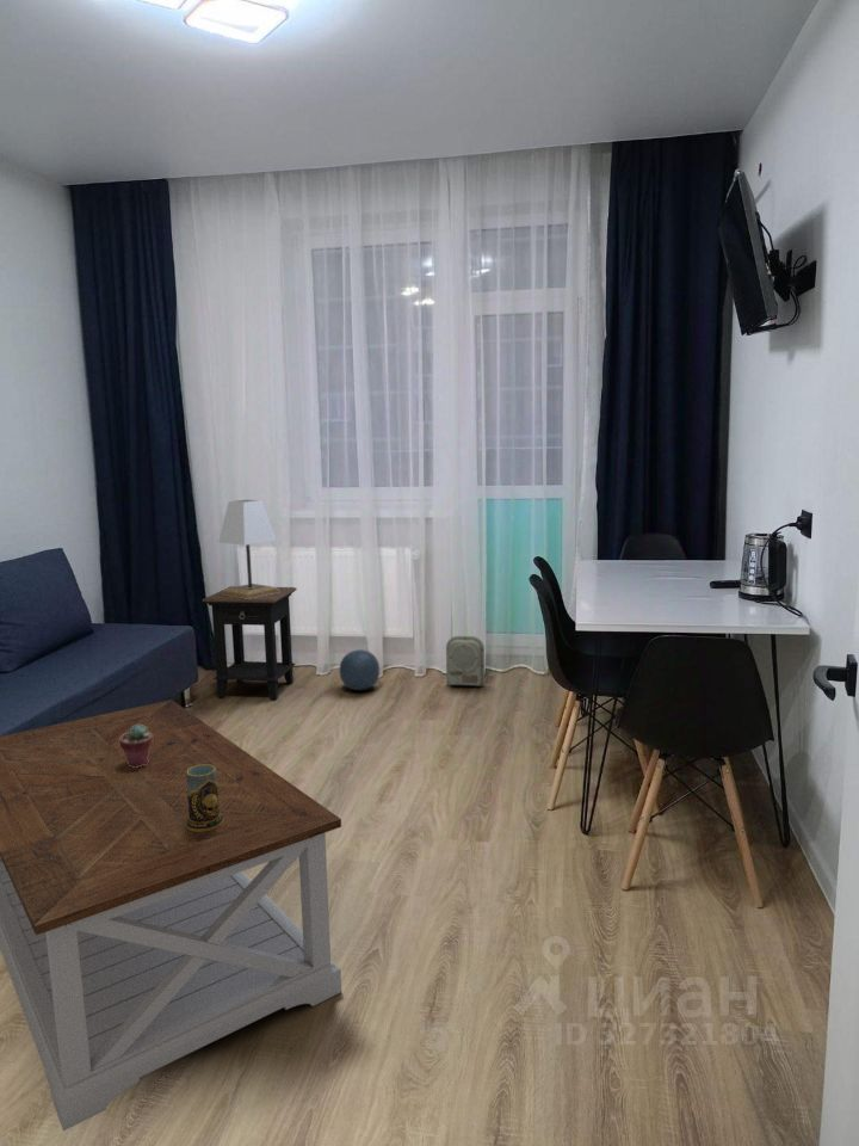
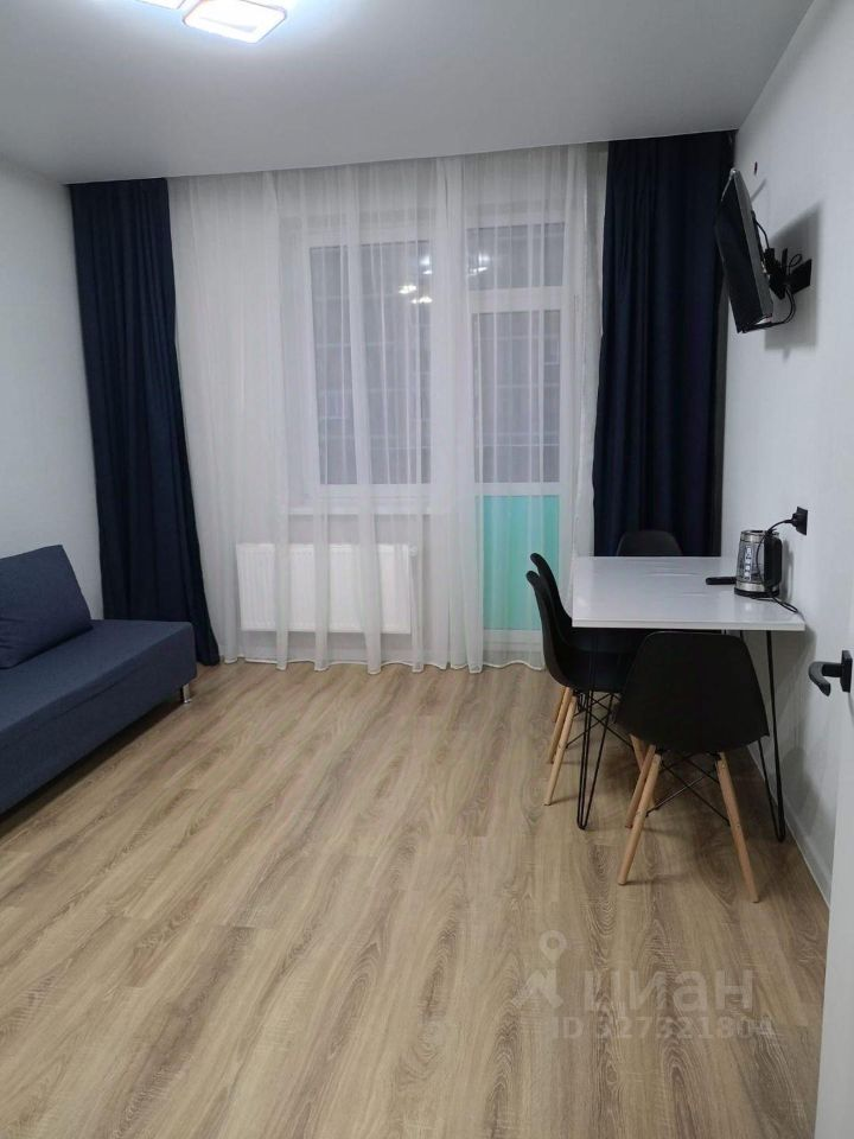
- coffee table (130, 857)
- lamp (247, 547)
- radio receiver (464, 663)
- mug (200, 794)
- potted succulent (136, 744)
- ball (359, 670)
- side table (242, 641)
